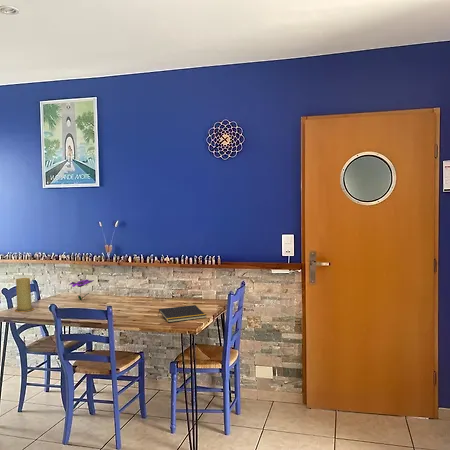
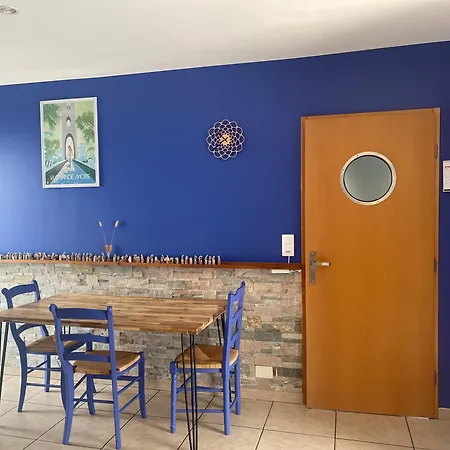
- candle (24, 294)
- notepad (182, 313)
- flower (80, 289)
